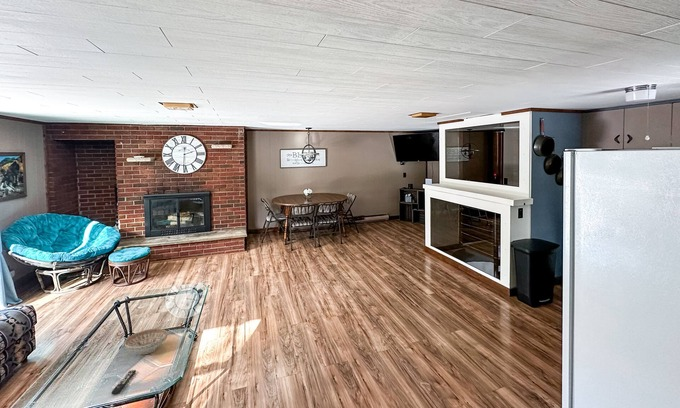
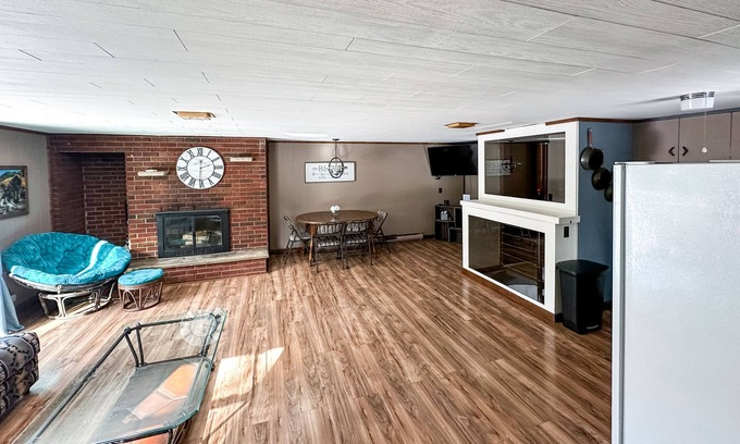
- decorative bowl (147, 343)
- remote control (124, 381)
